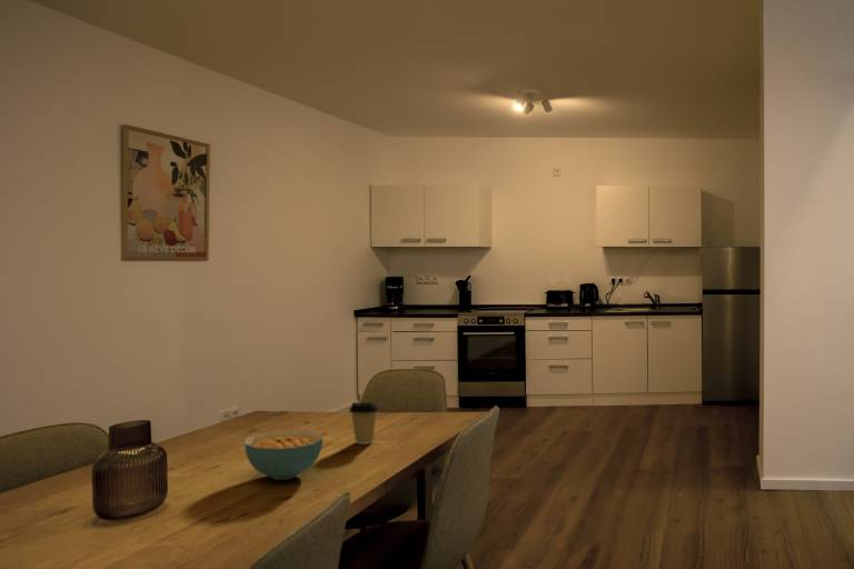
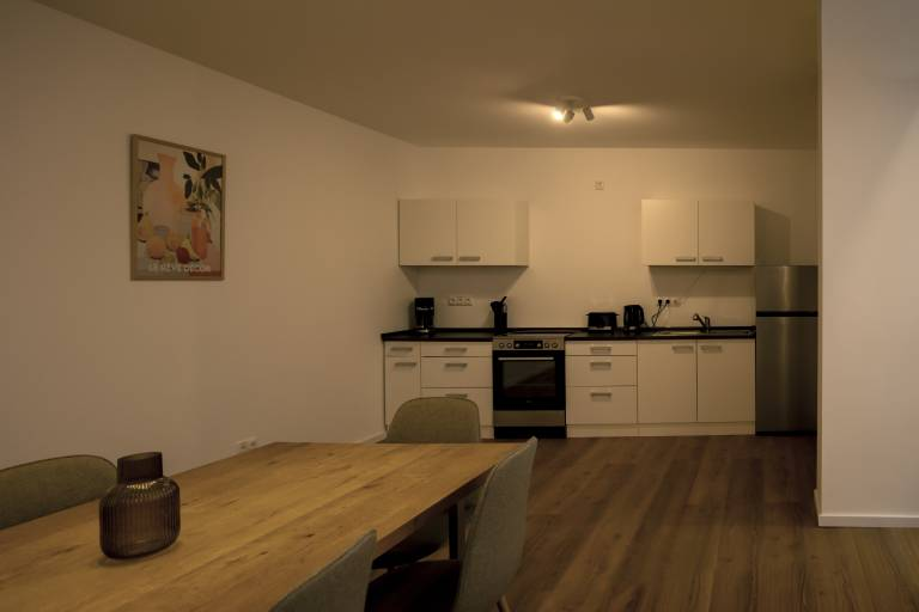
- cereal bowl (284, 457)
- coffee cup (364, 422)
